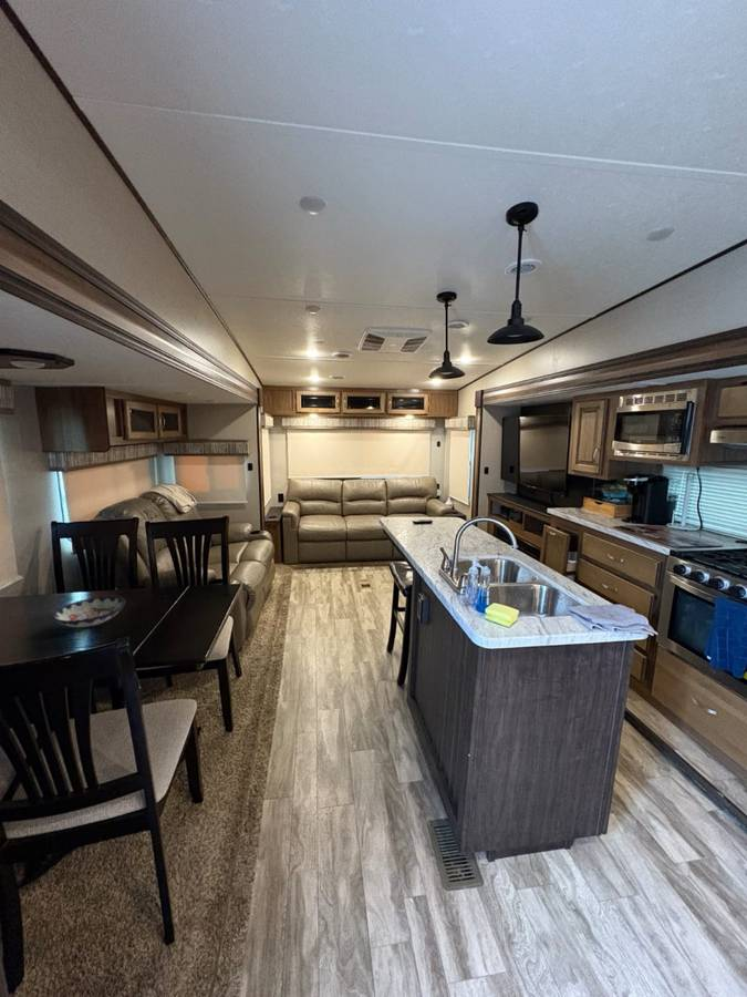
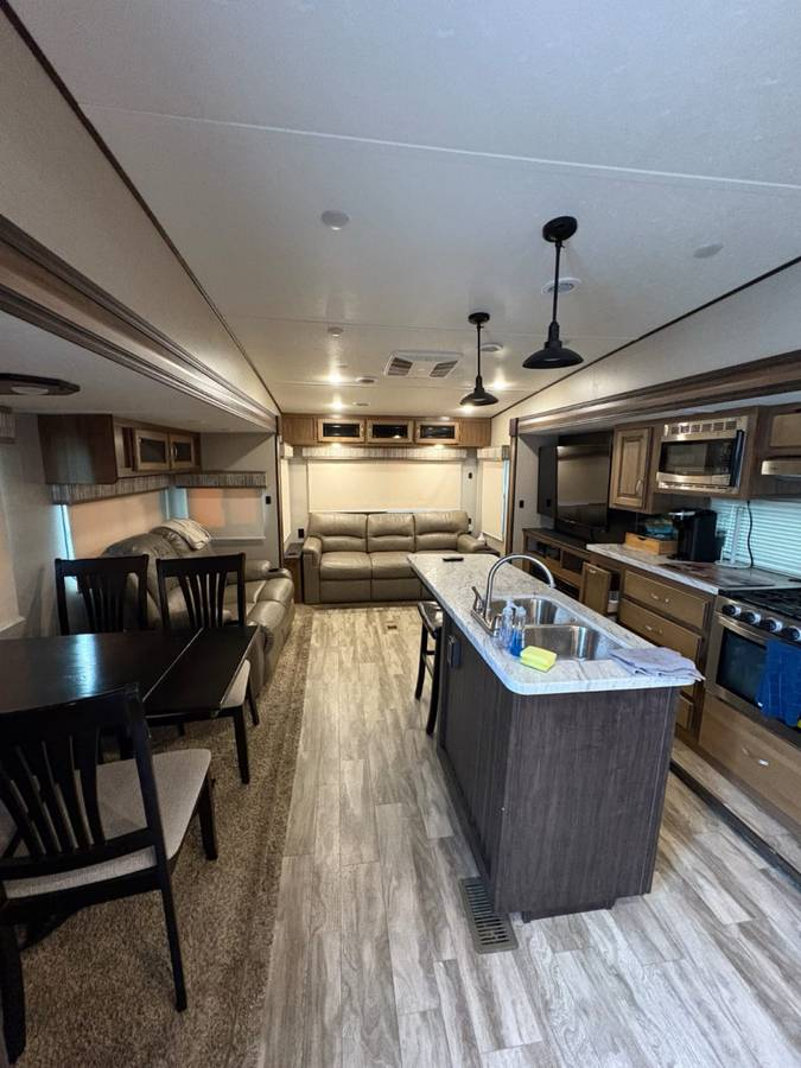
- bowl (91, 616)
